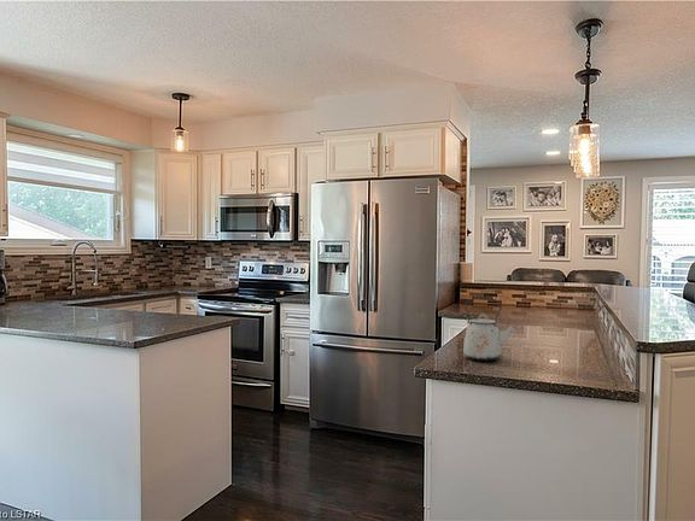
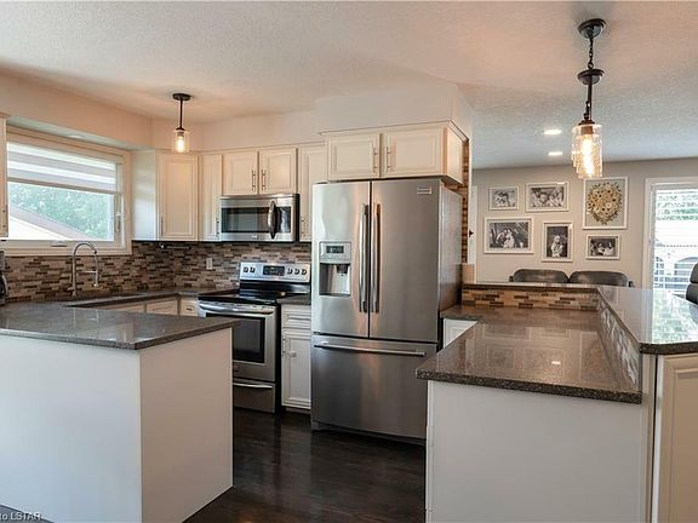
- kettle (489, 328)
